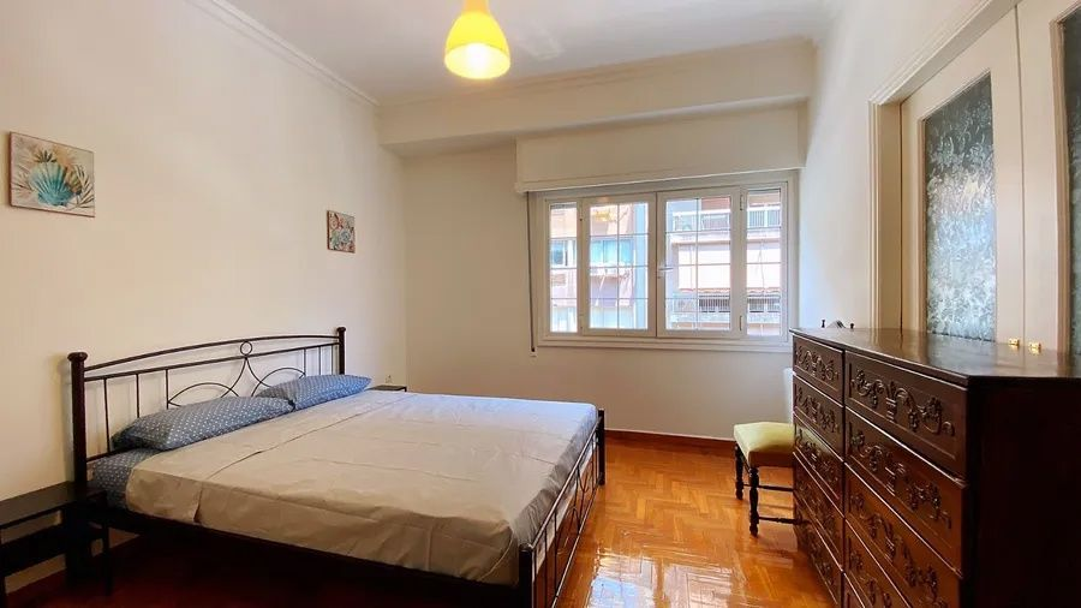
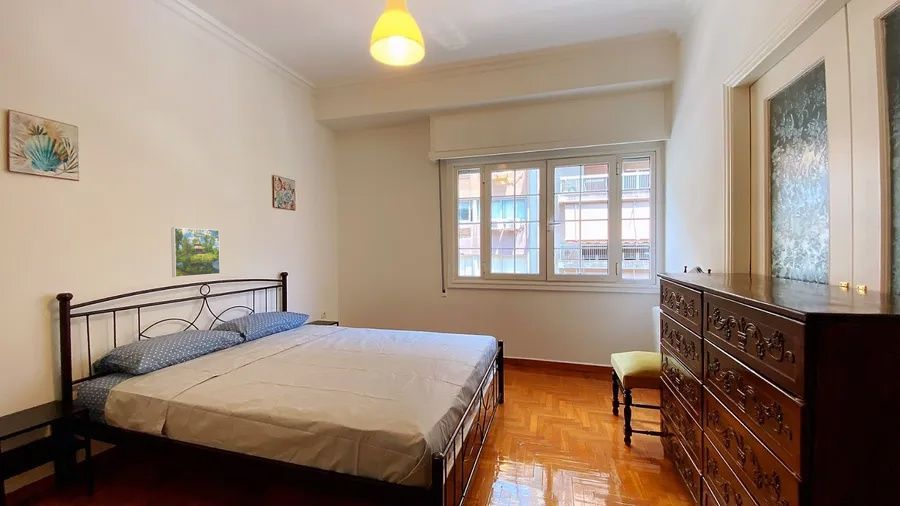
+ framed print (197, 252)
